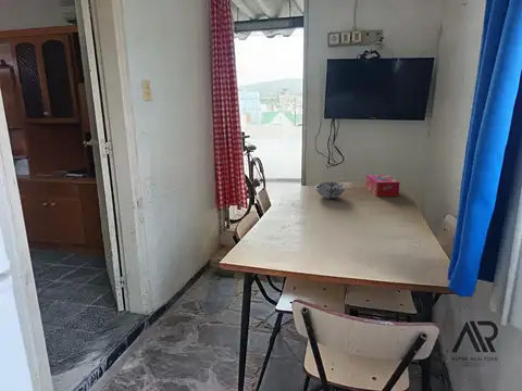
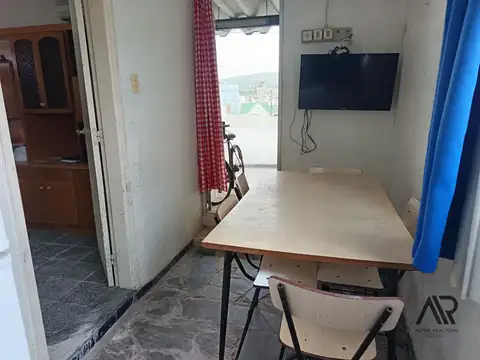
- tissue box (381, 185)
- decorative bowl (330, 191)
